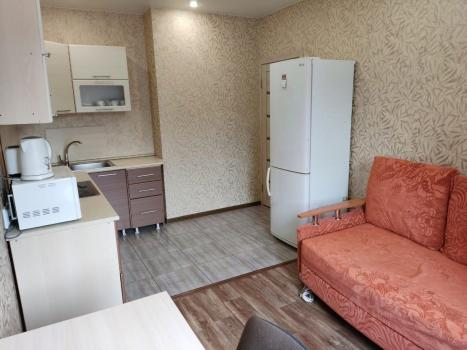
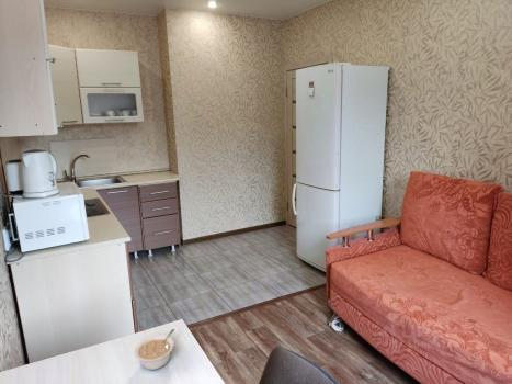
+ legume (155, 351)
